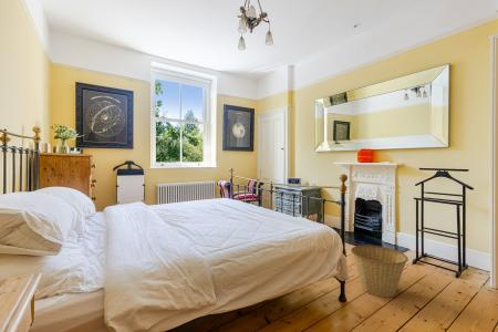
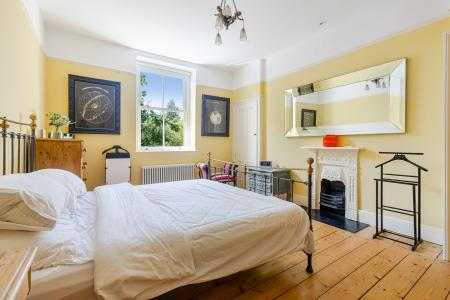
- basket (377, 271)
